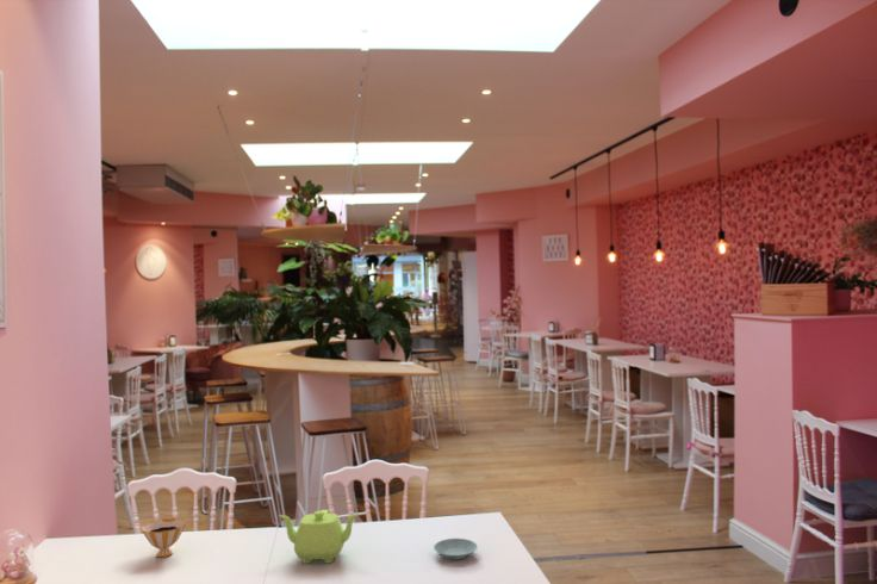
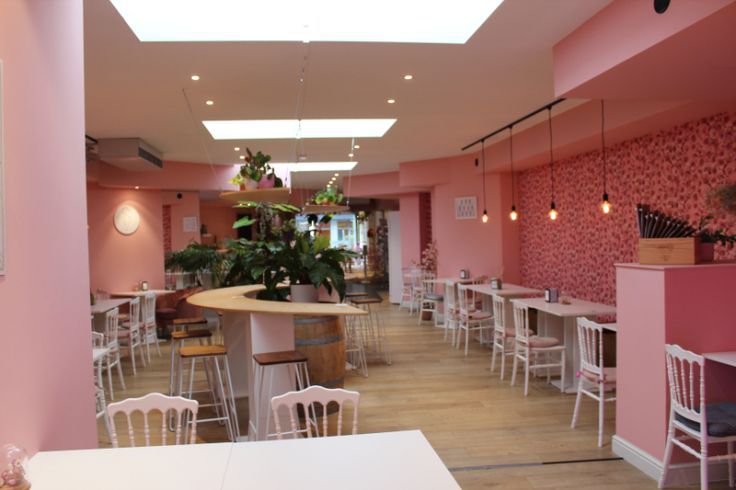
- saucer (455, 549)
- teapot (319, 532)
- teacup (166, 536)
